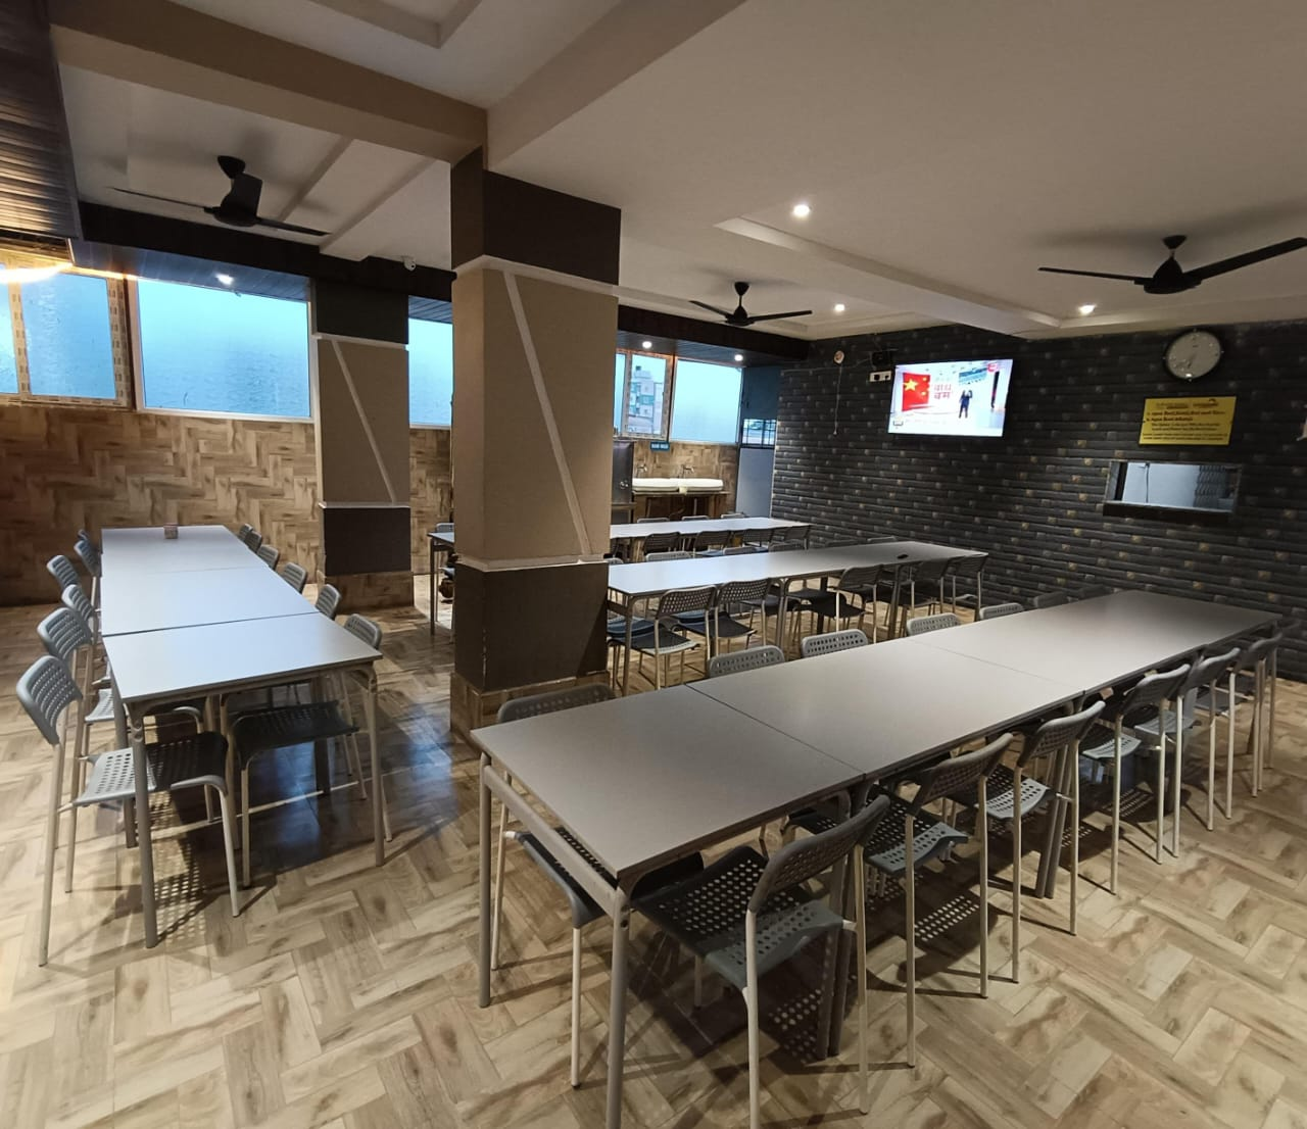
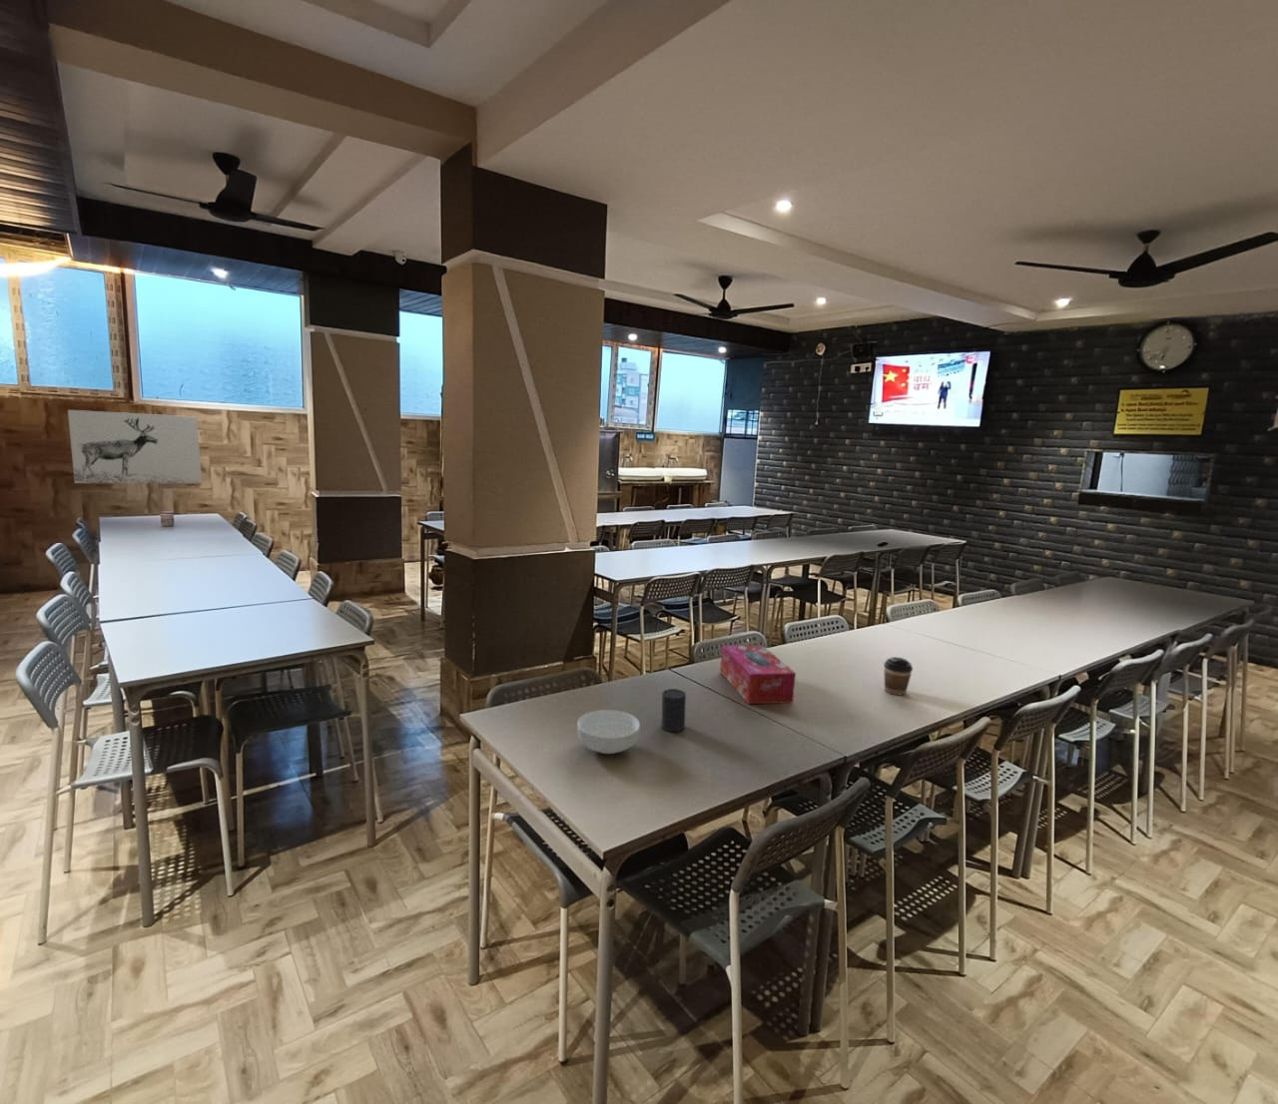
+ wall art (138, 448)
+ tissue box (755, 672)
+ cereal bowl (609, 735)
+ coffee cup (897, 674)
+ cup (673, 710)
